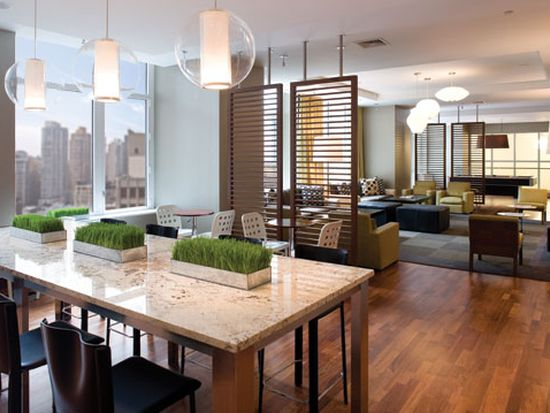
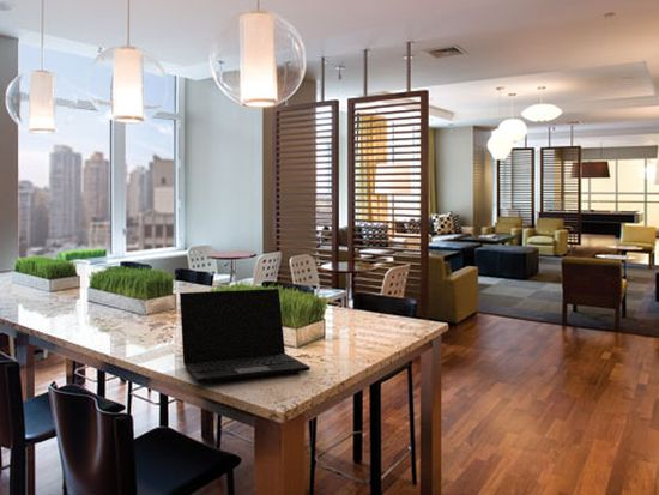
+ laptop (242, 330)
